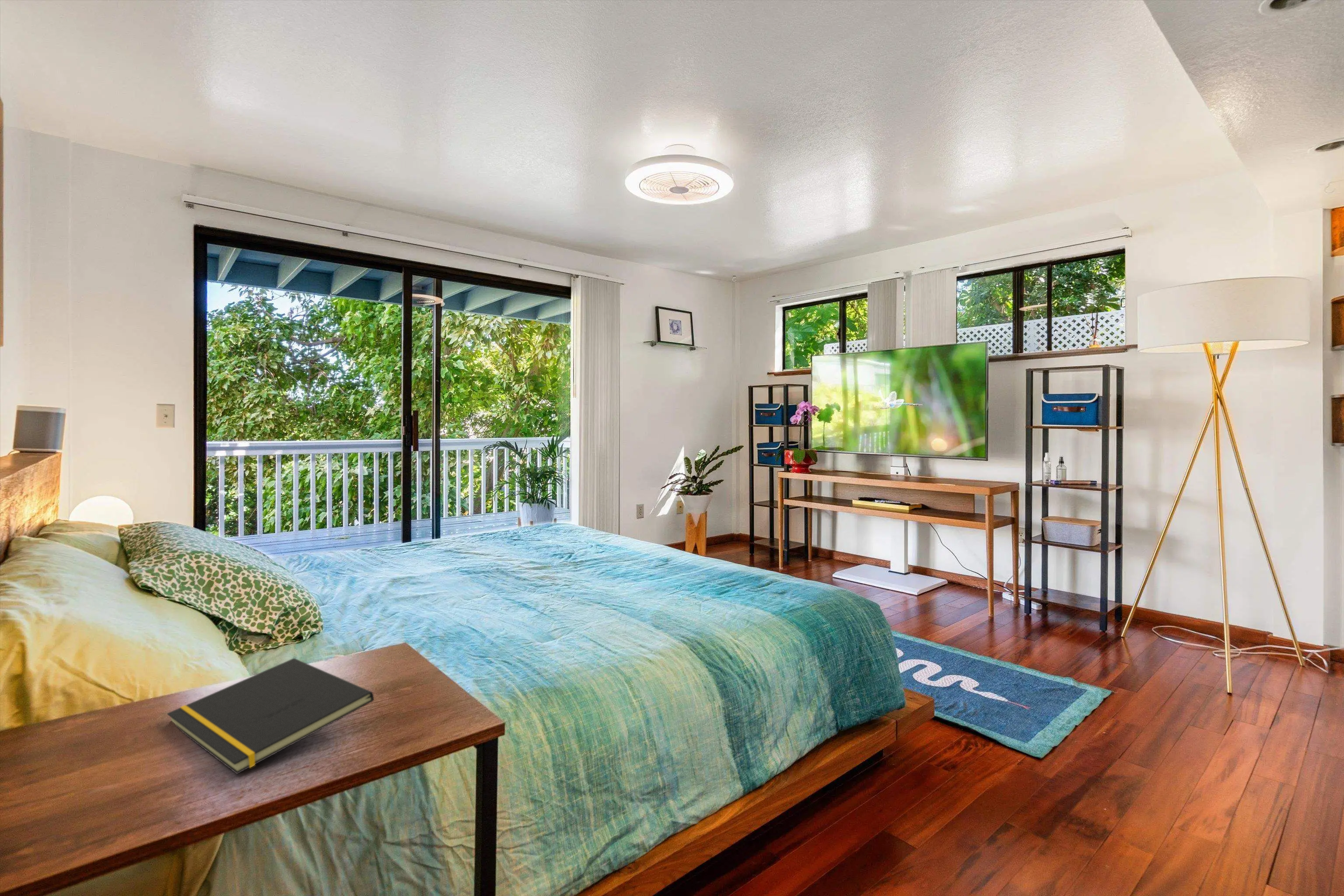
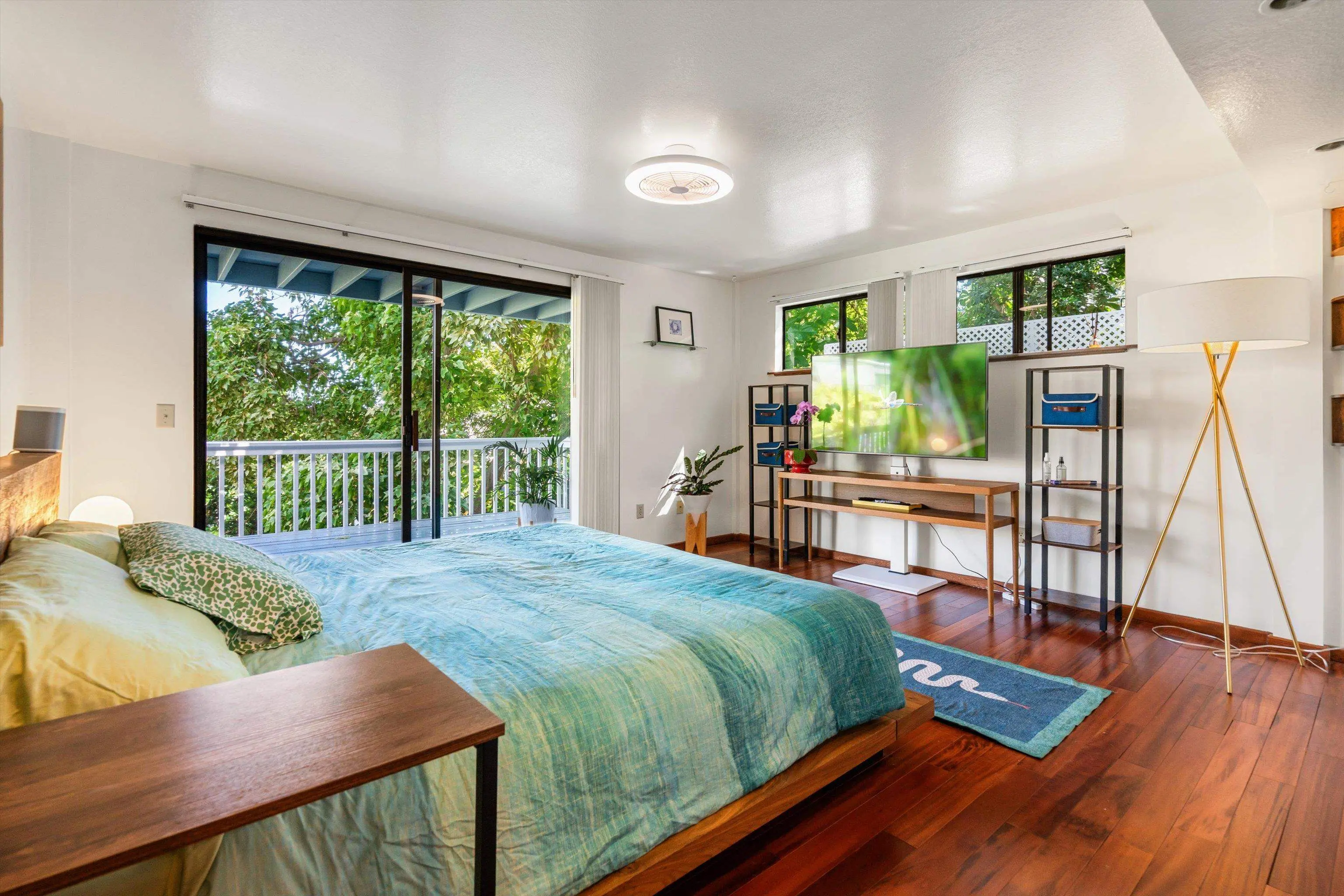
- notepad (270, 707)
